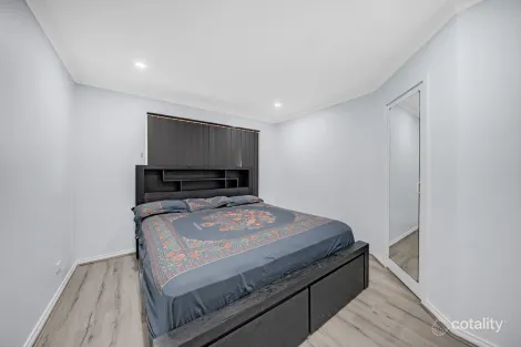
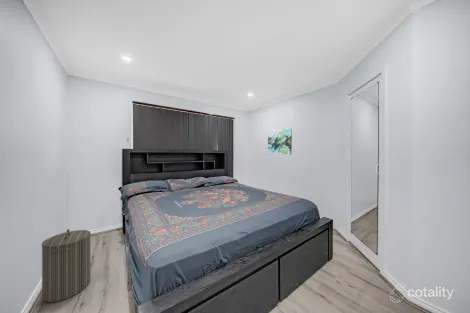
+ laundry hamper (67, 258)
+ wall art (279, 142)
